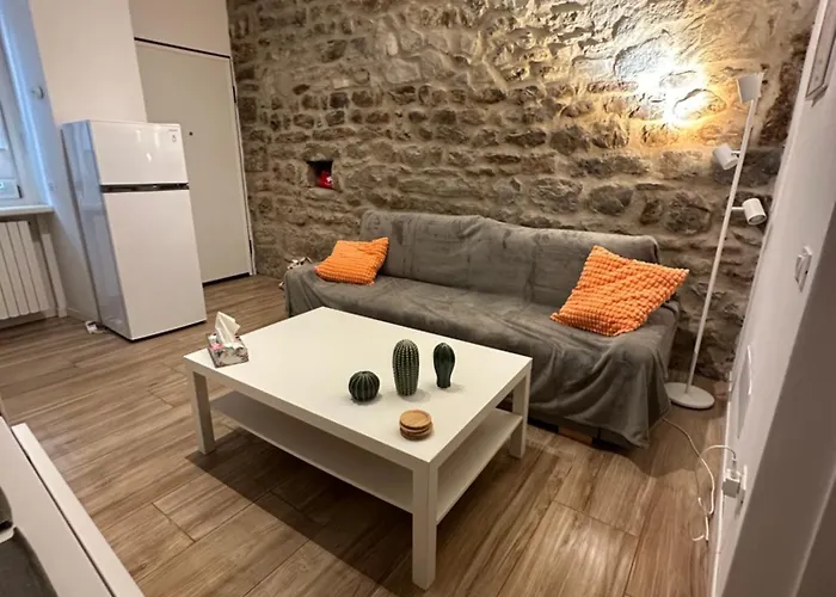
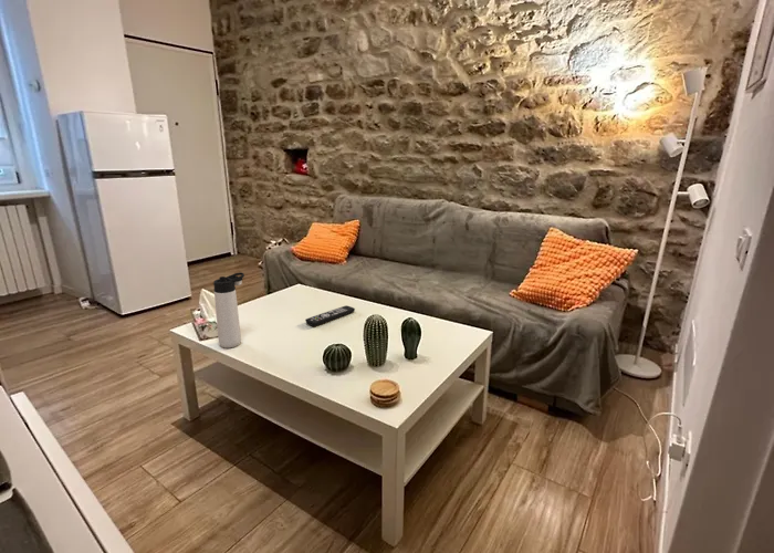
+ remote control (331, 315)
+ thermos bottle (231, 310)
